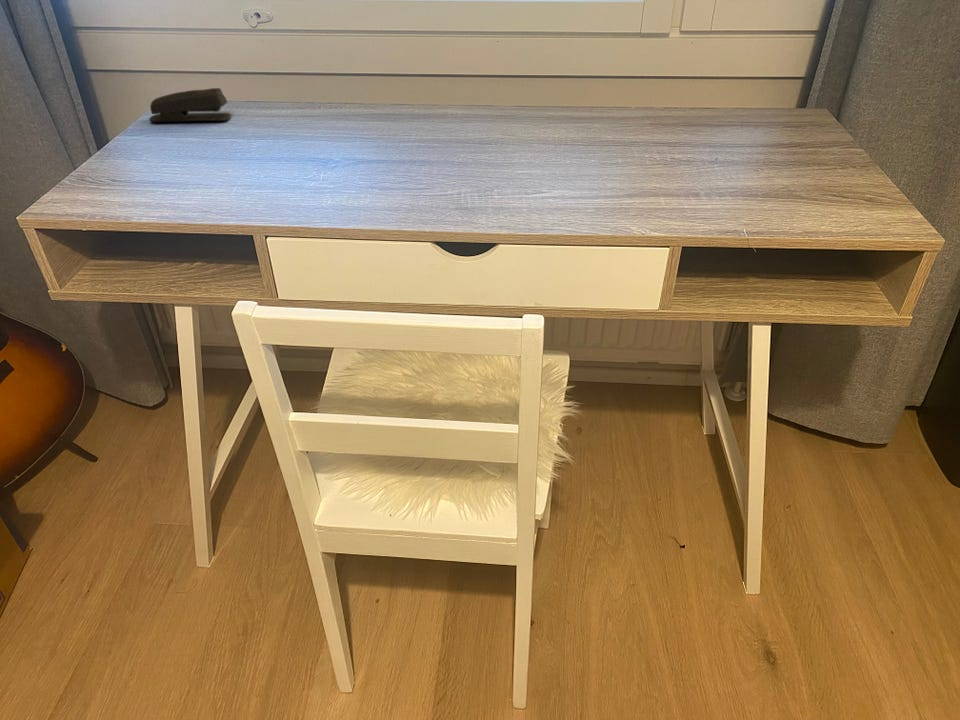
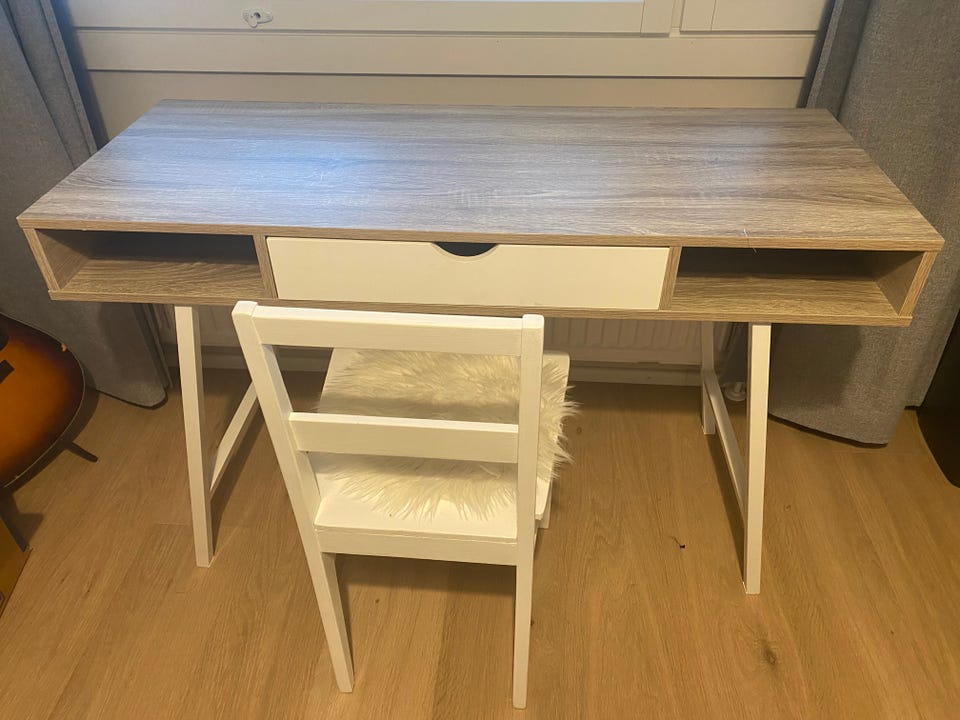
- stapler (186, 104)
